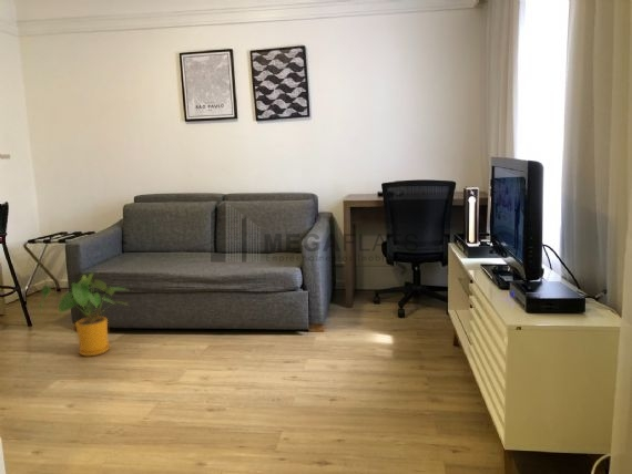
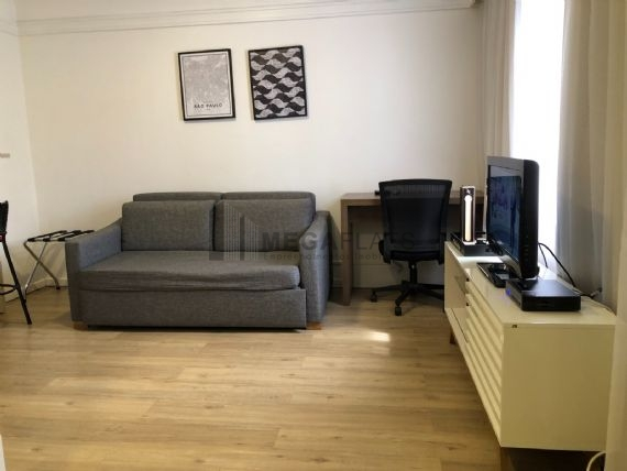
- house plant (91, 313)
